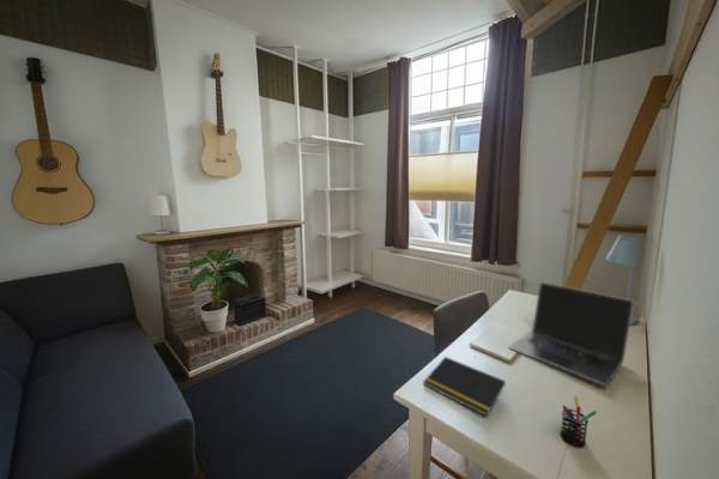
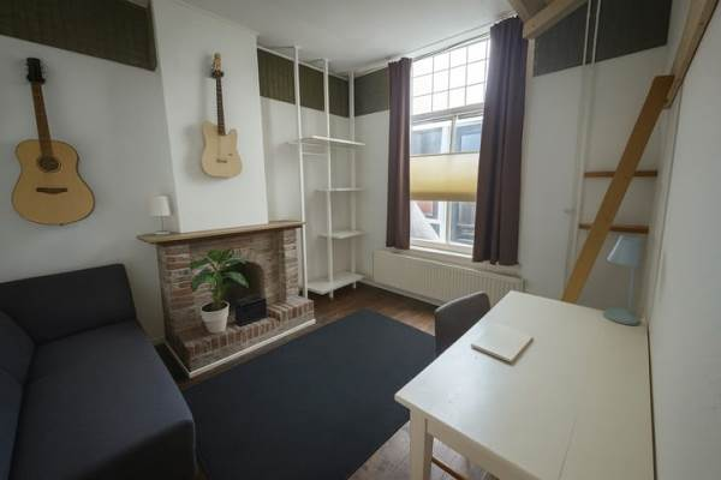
- pen holder (578, 420)
- laptop (567, 325)
- notepad (463, 382)
